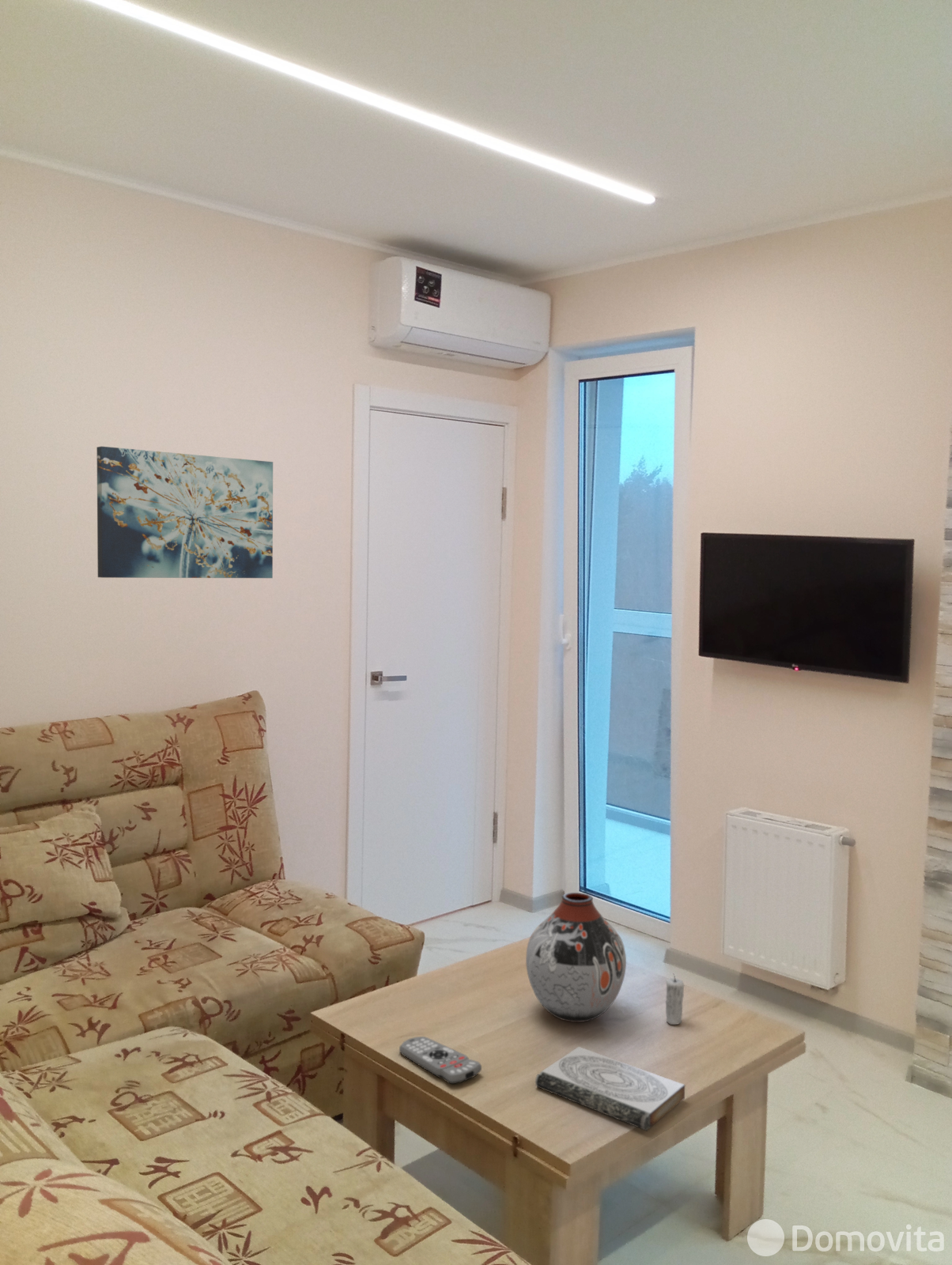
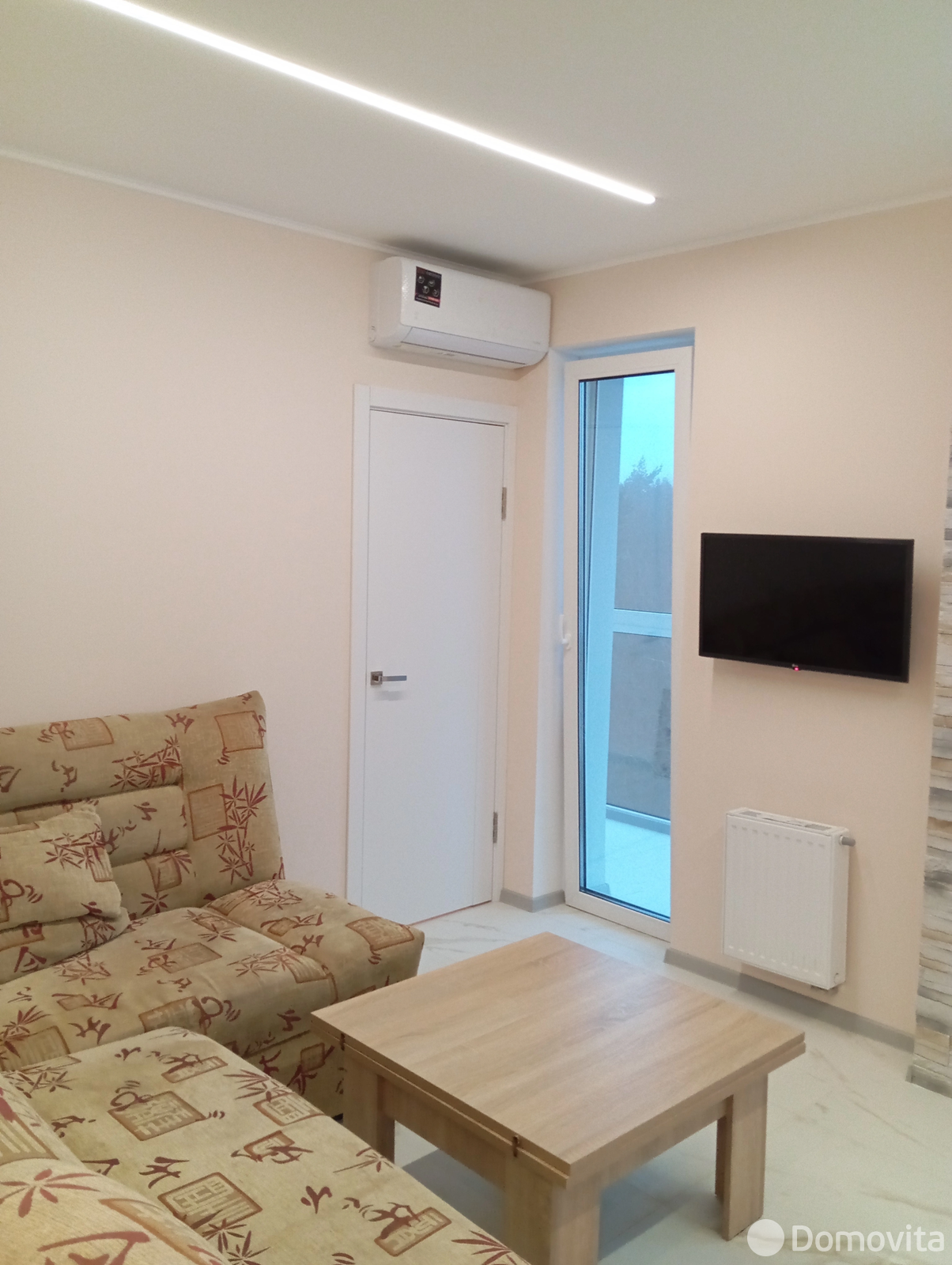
- remote control (437, 1058)
- wall art (190, 516)
- candle (674, 995)
- vase (576, 955)
- book (609, 1086)
